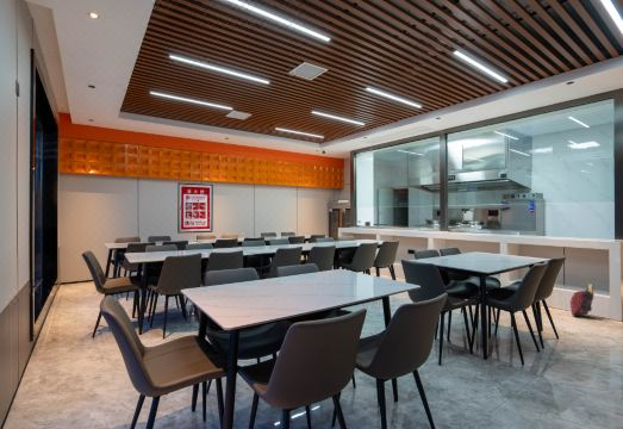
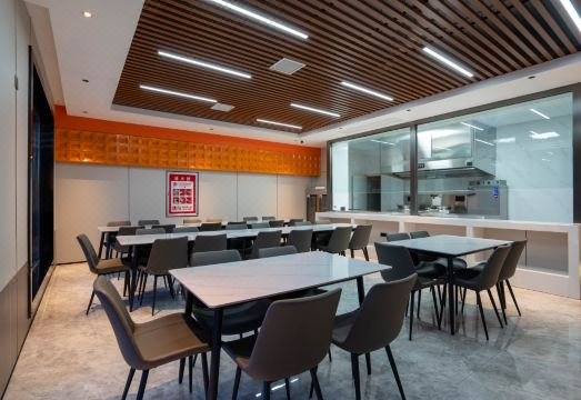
- baseball cap (581, 299)
